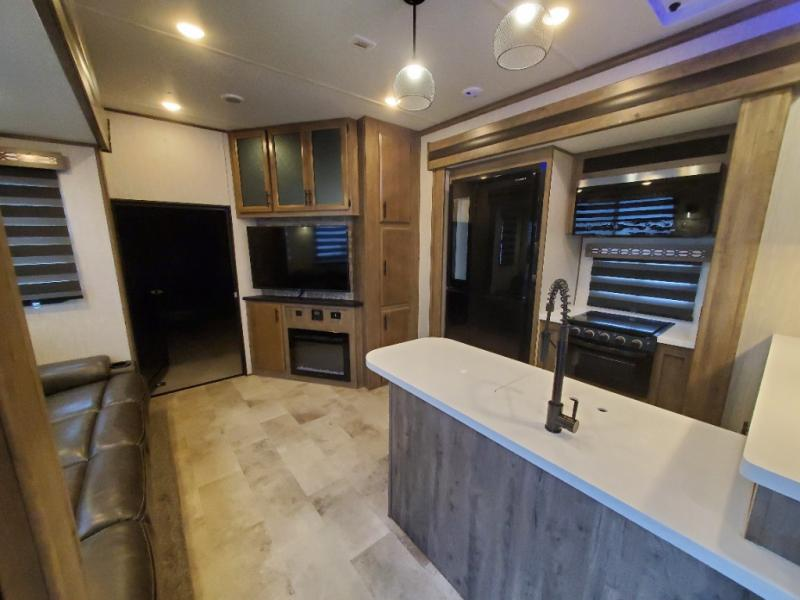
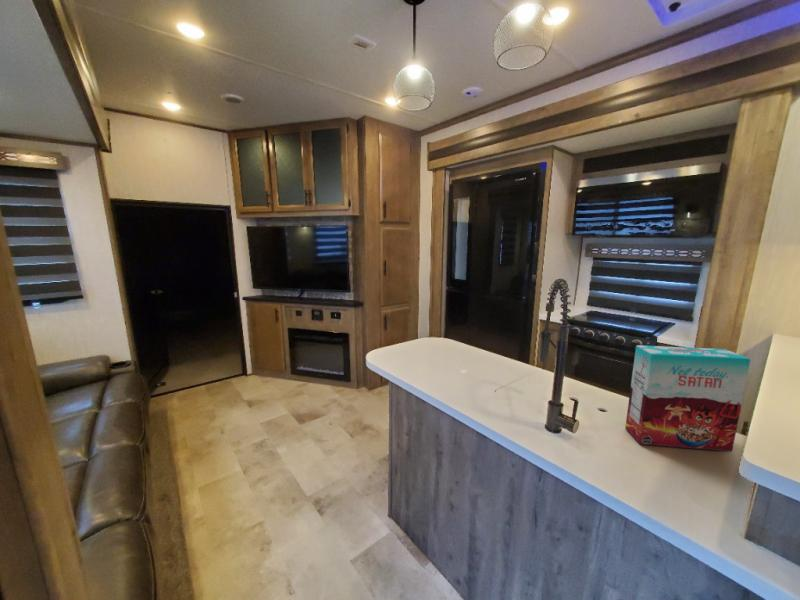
+ cereal box (682, 396)
